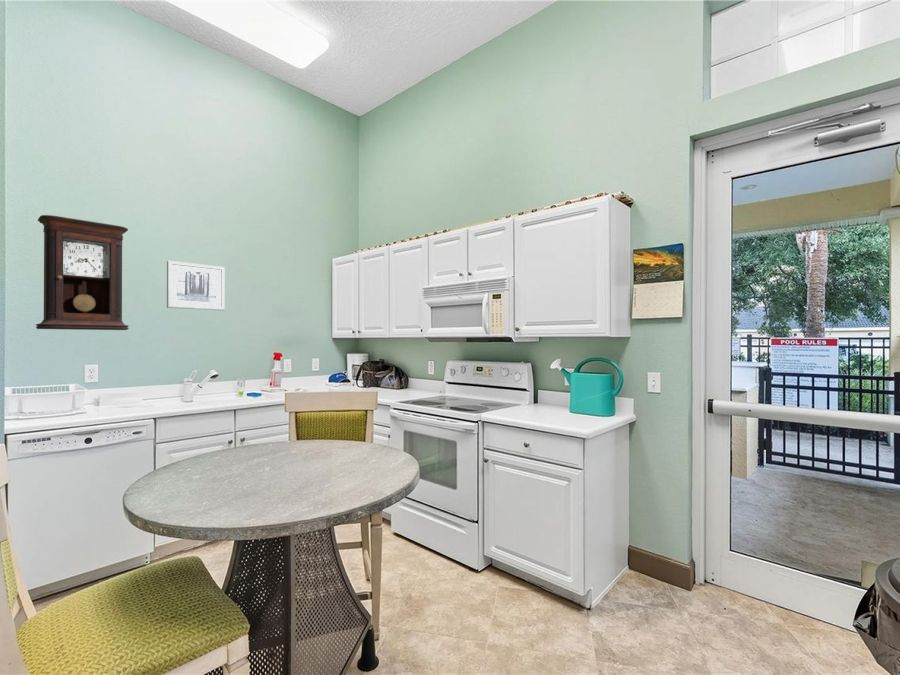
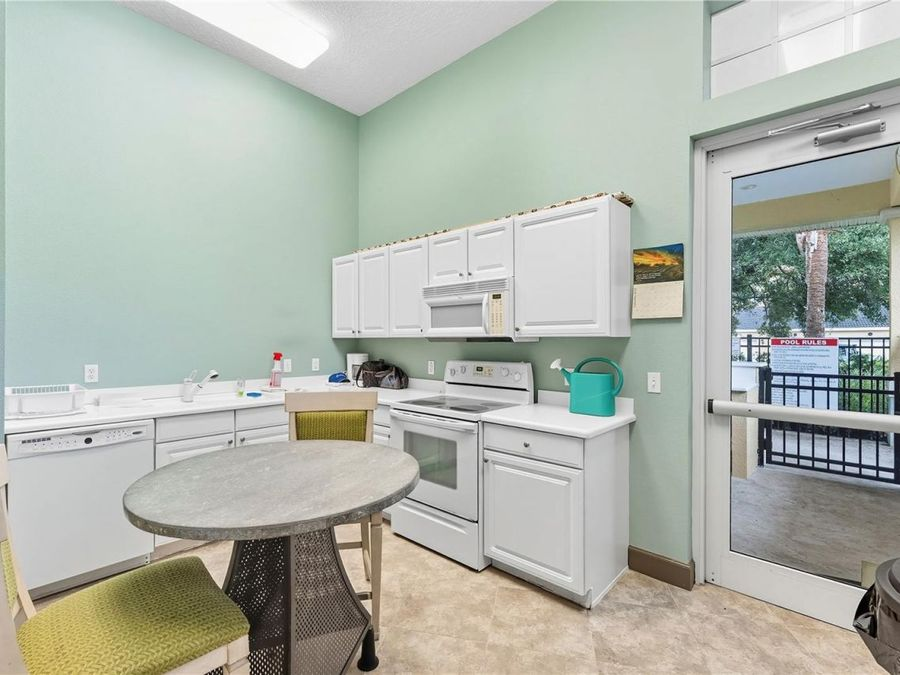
- wall art (197, 286)
- pendulum clock (85, 276)
